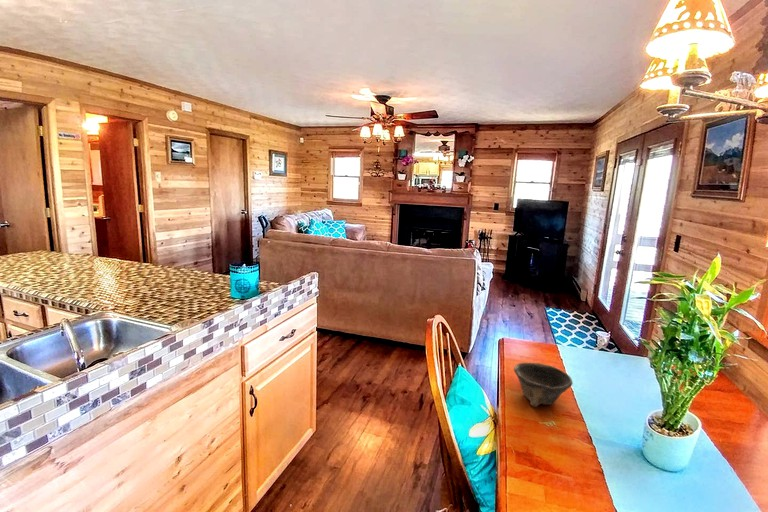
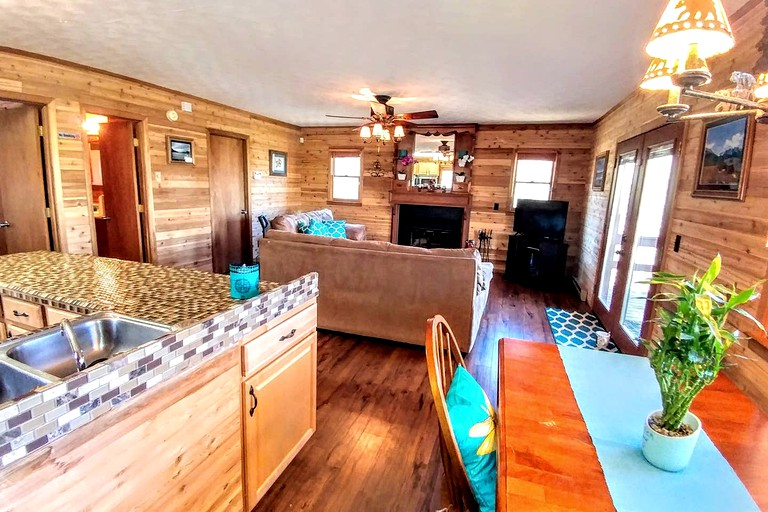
- bowl (541, 385)
